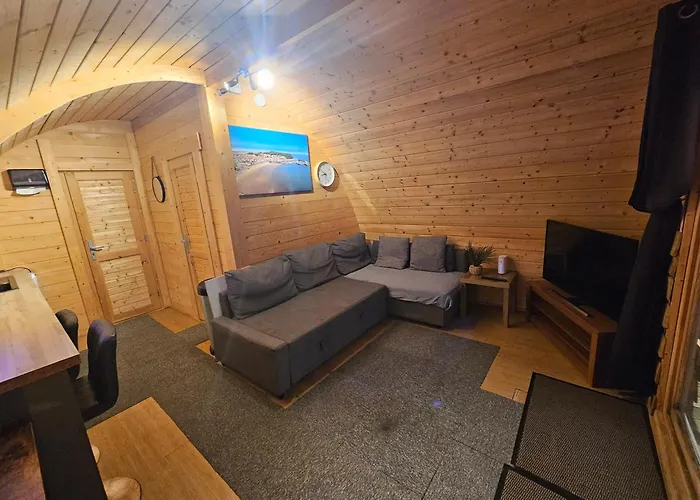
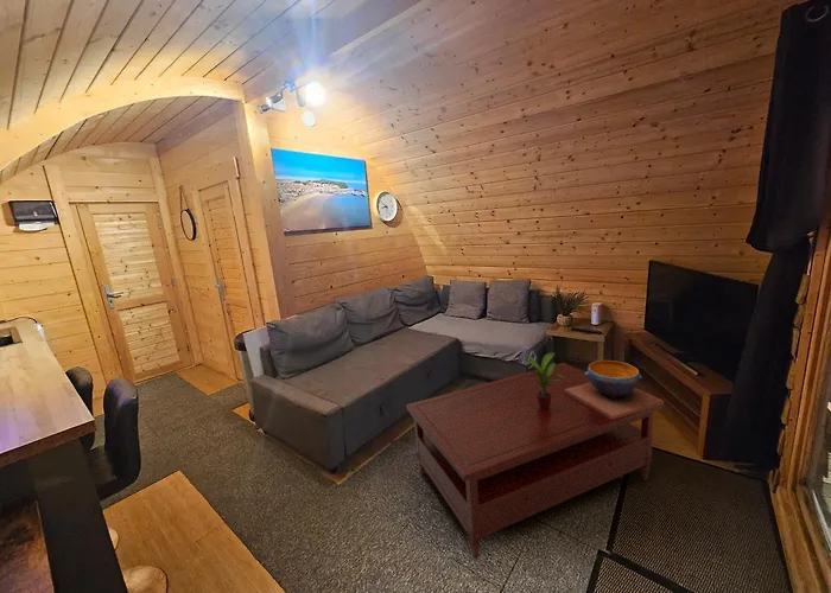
+ decorative bowl (611, 382)
+ coffee table (527, 441)
+ potted plant (546, 382)
